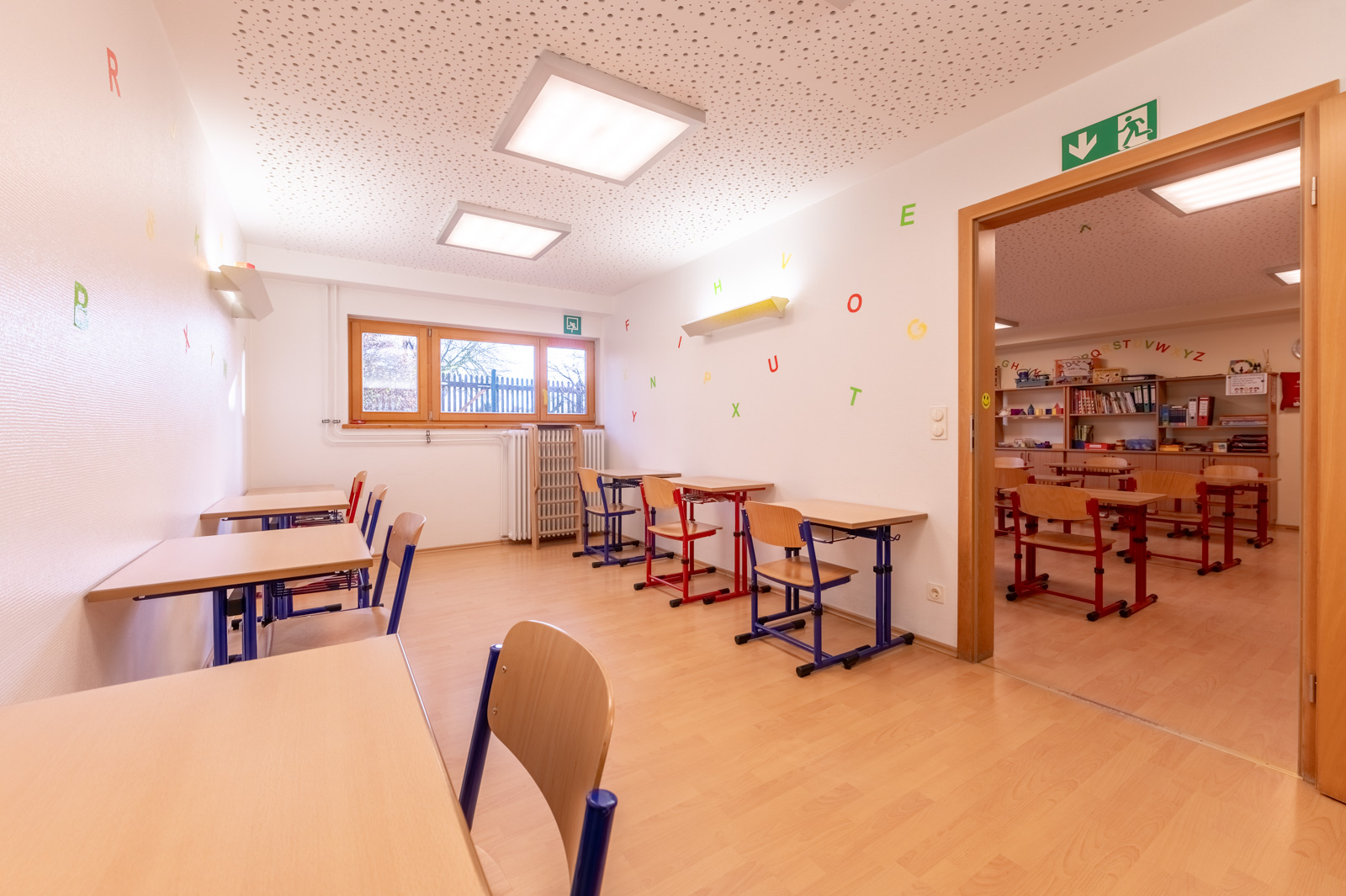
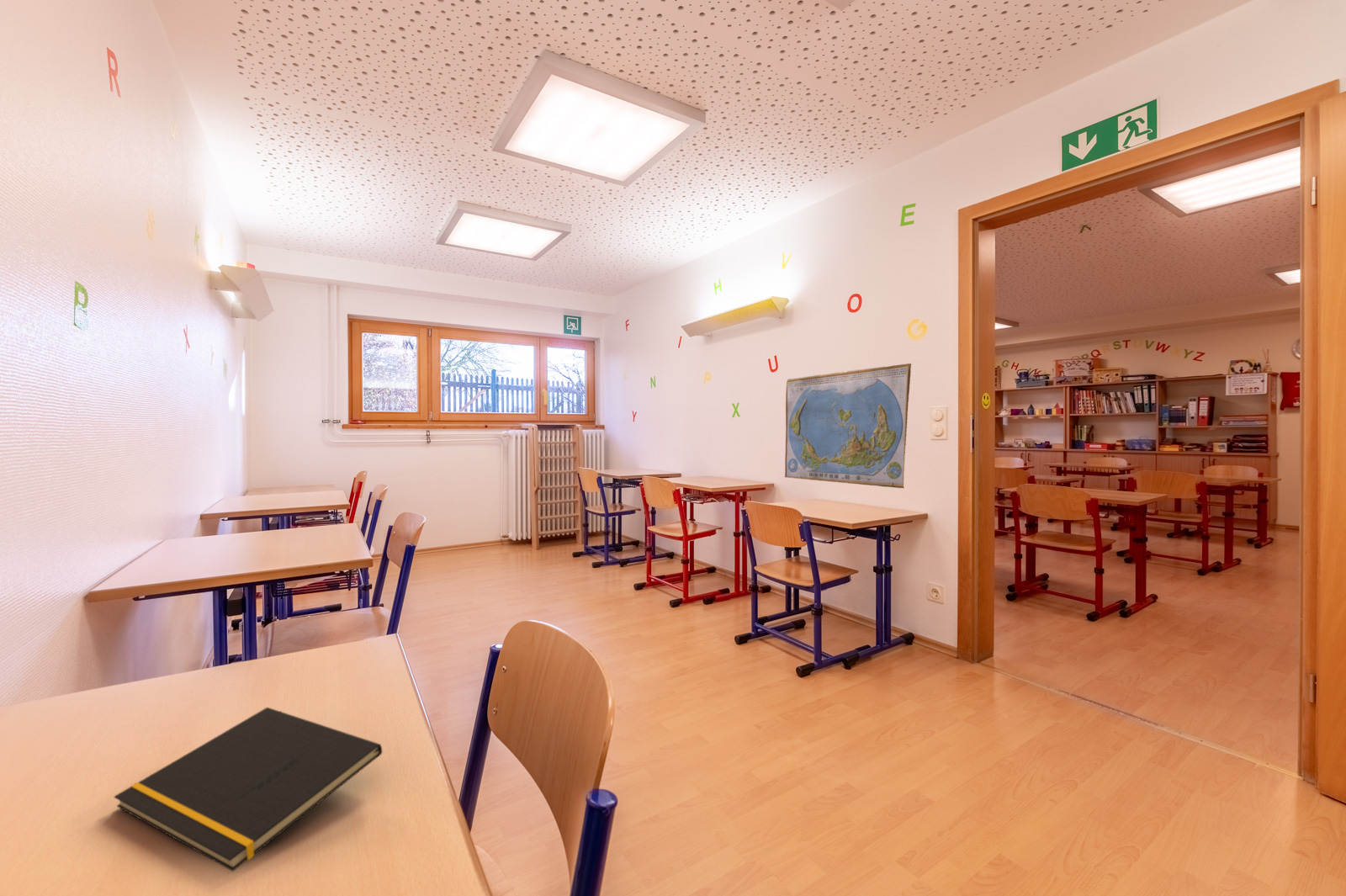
+ notepad (253, 774)
+ world map (840, 427)
